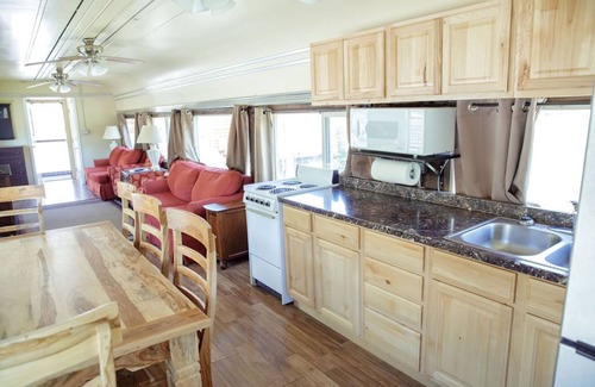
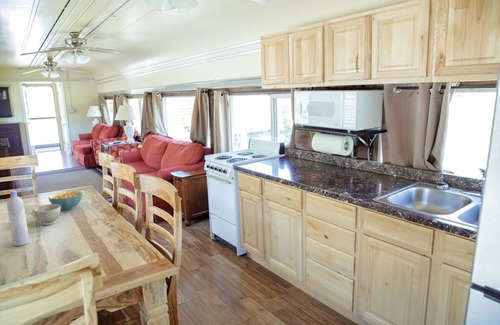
+ bottle (17, 217)
+ bowl (48, 215)
+ cereal bowl (66, 201)
